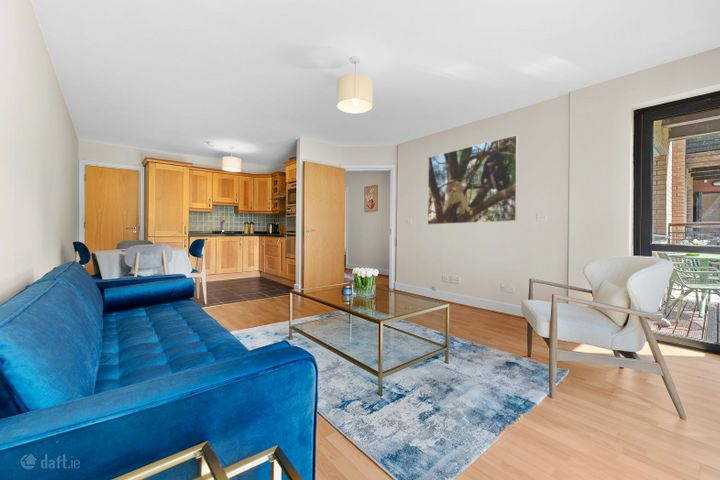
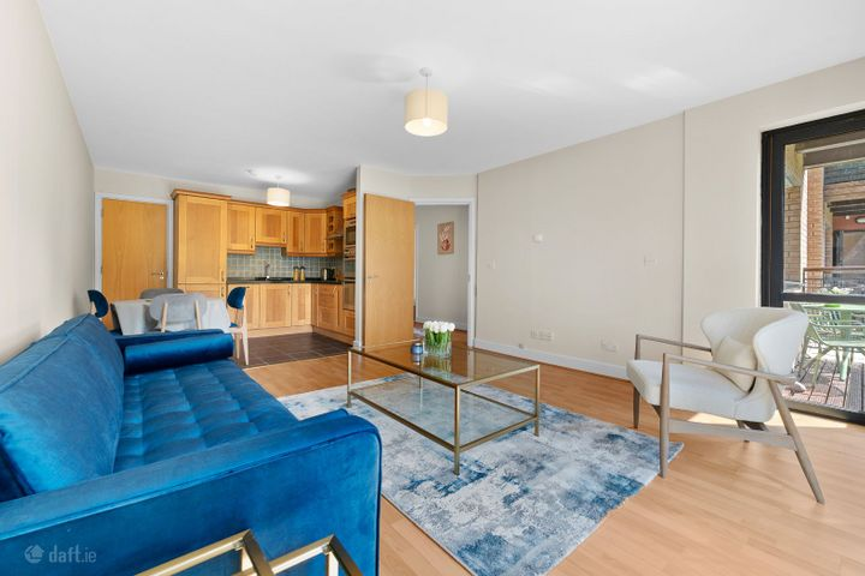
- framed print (467, 185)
